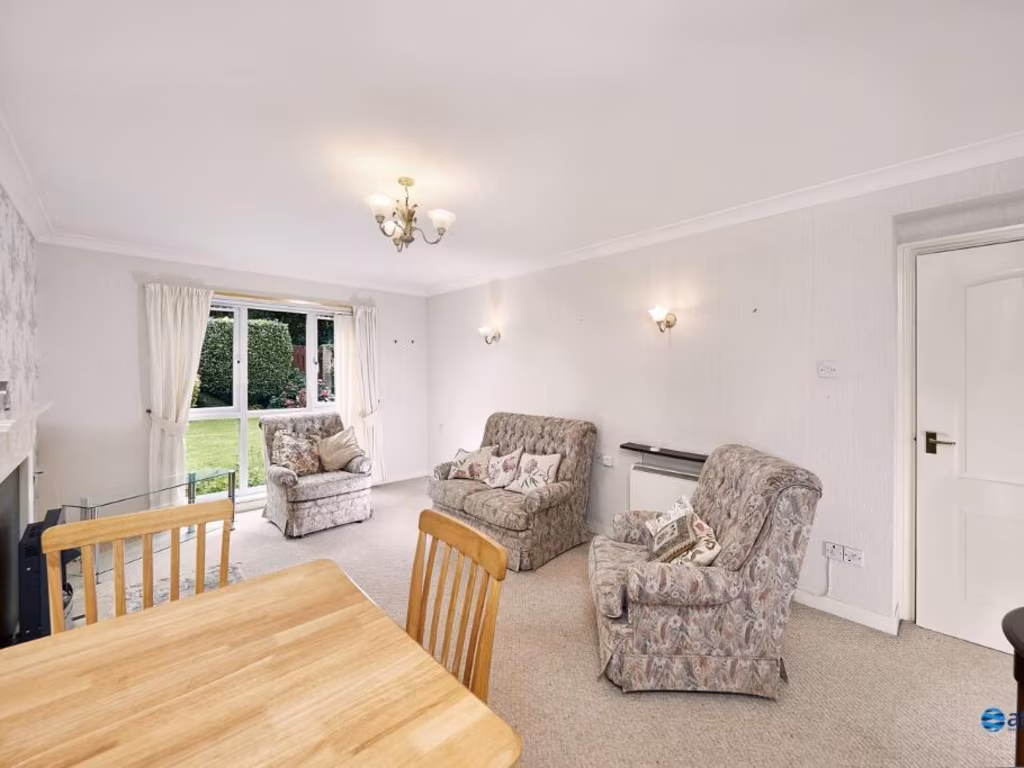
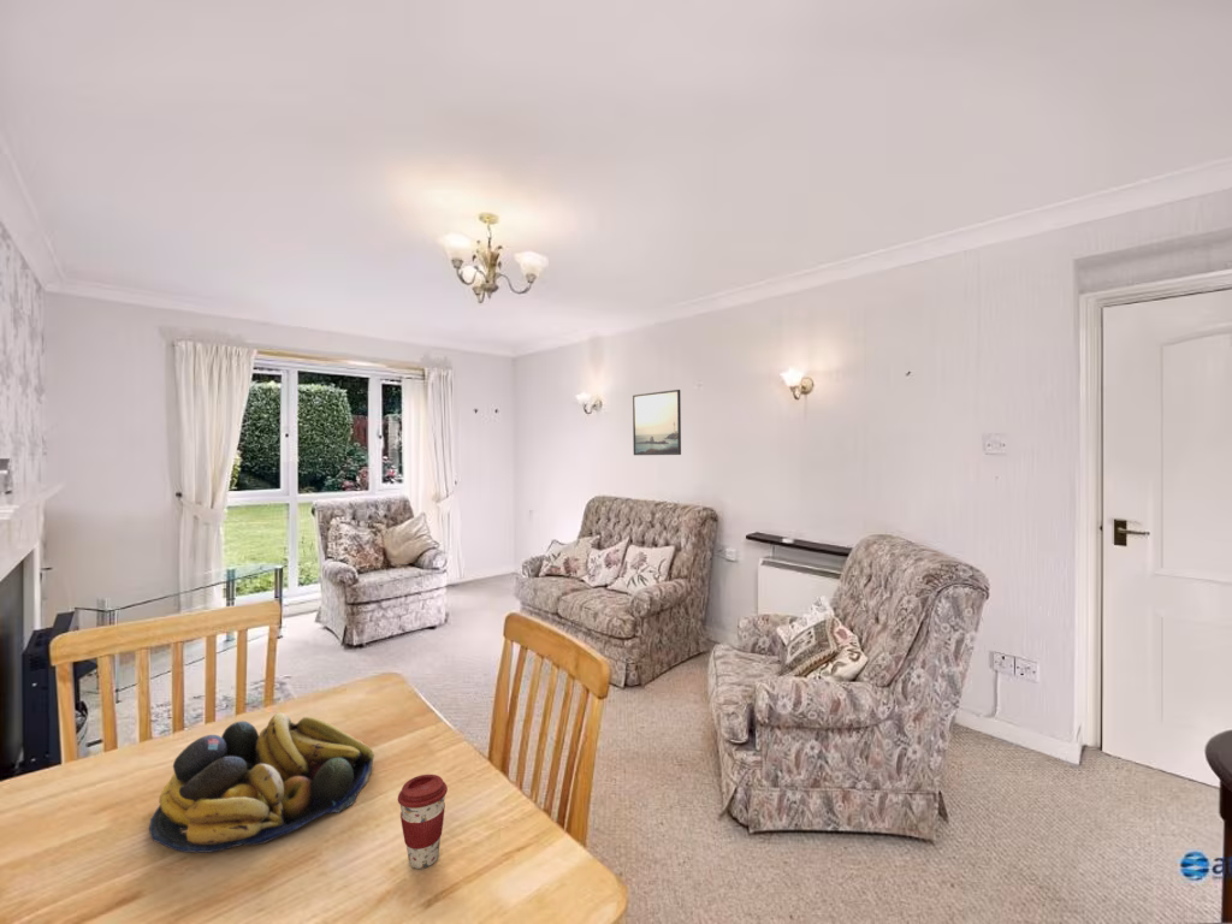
+ coffee cup (422, 821)
+ fruit bowl (268, 757)
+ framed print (656, 424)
